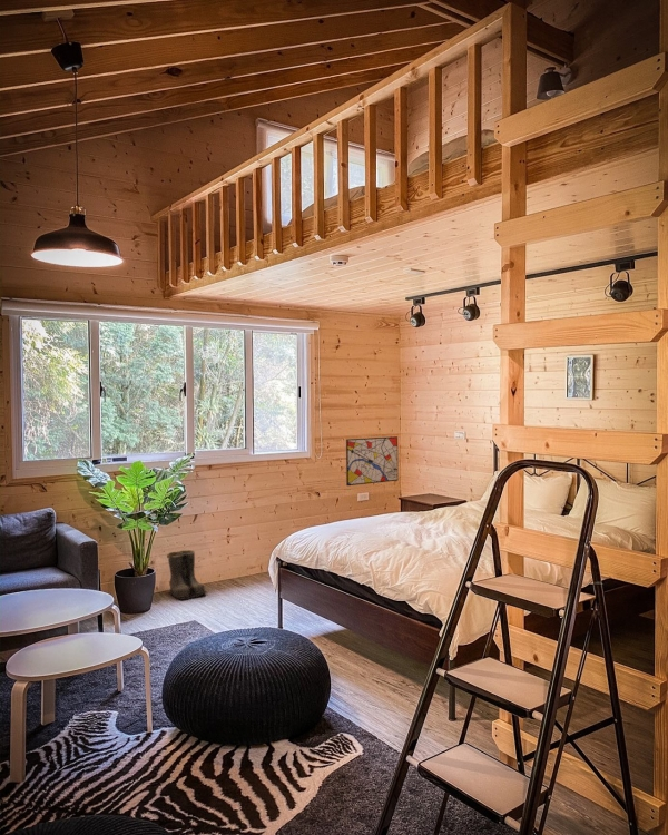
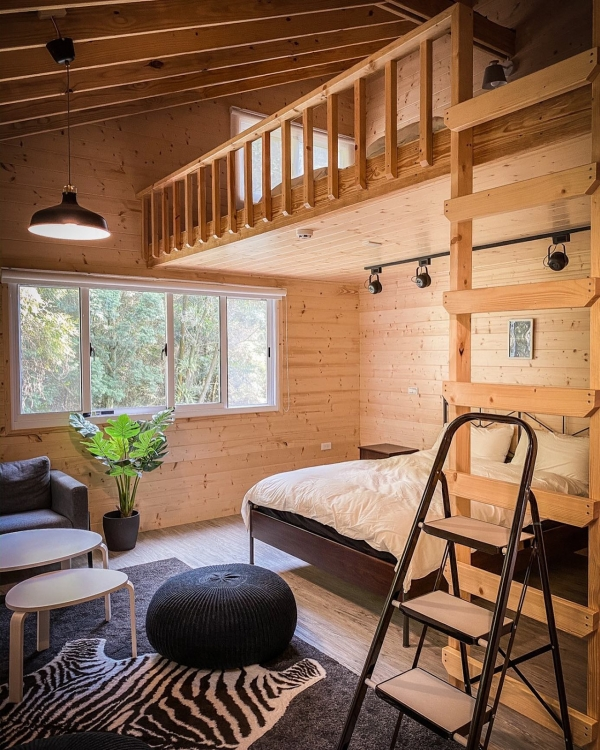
- boots (185, 573)
- wall art (372, 460)
